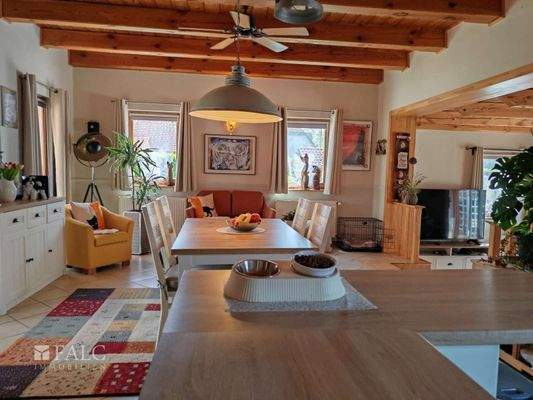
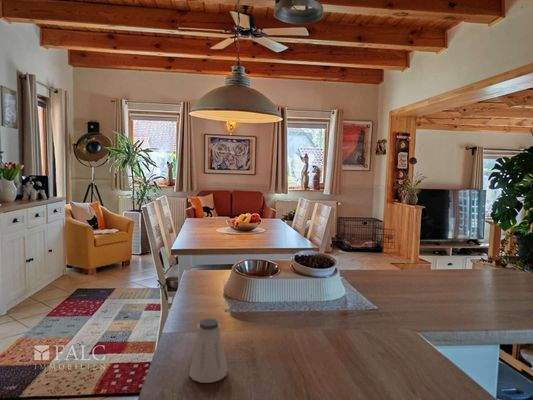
+ saltshaker (208, 347)
